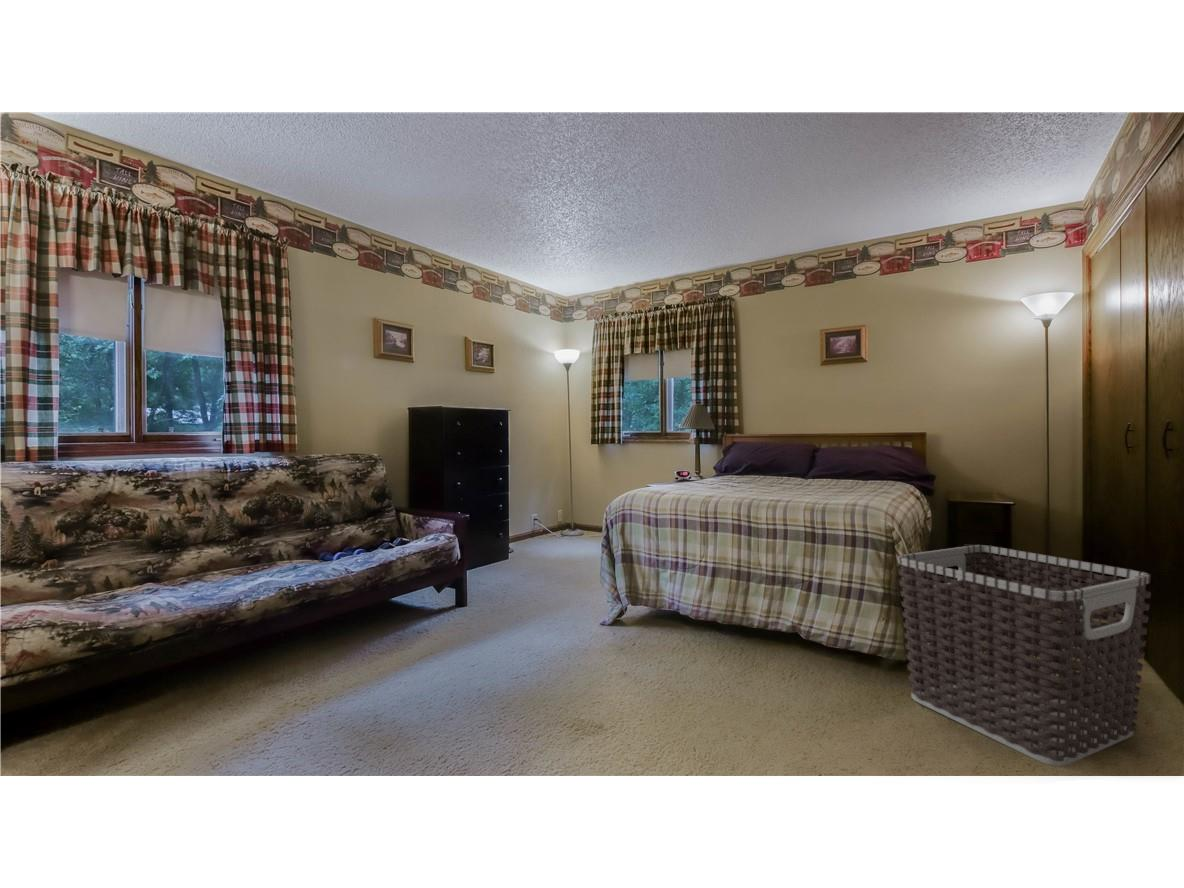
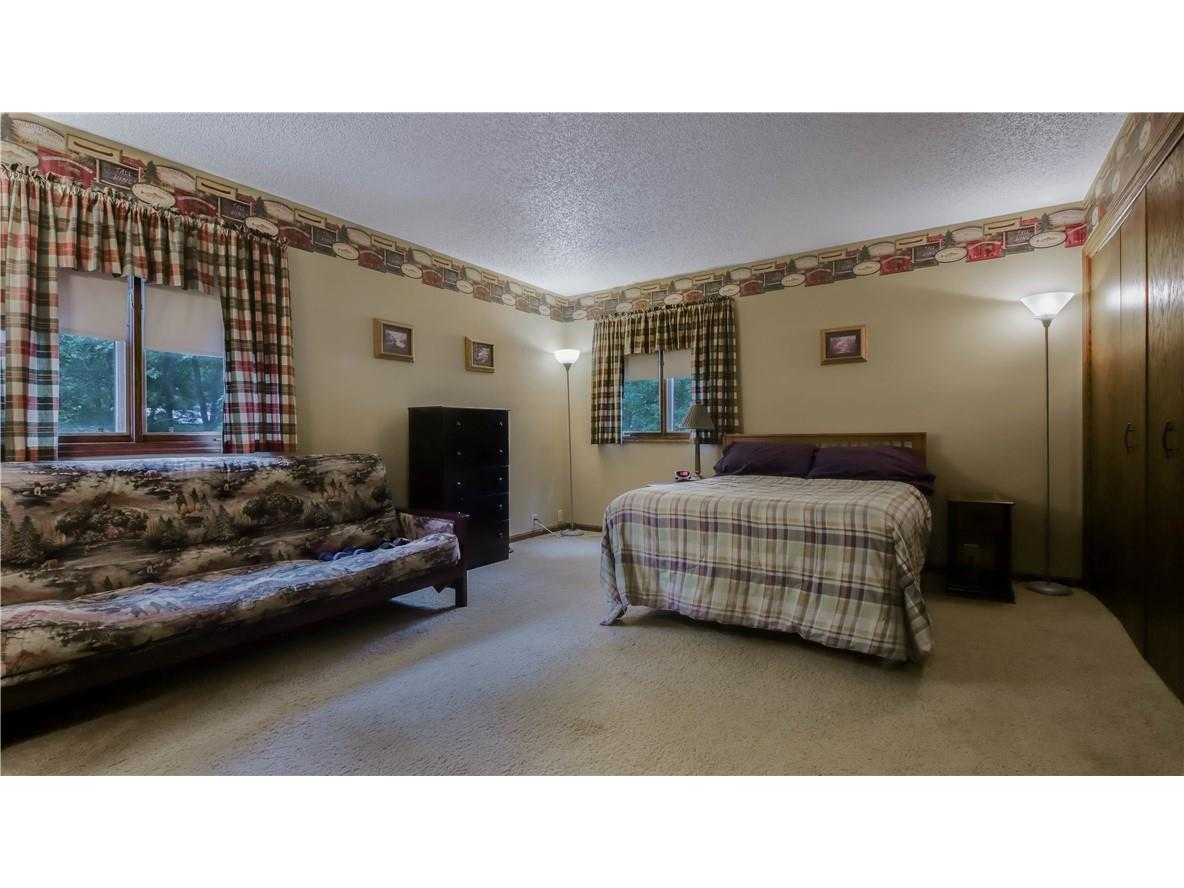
- clothes hamper (1014, 638)
